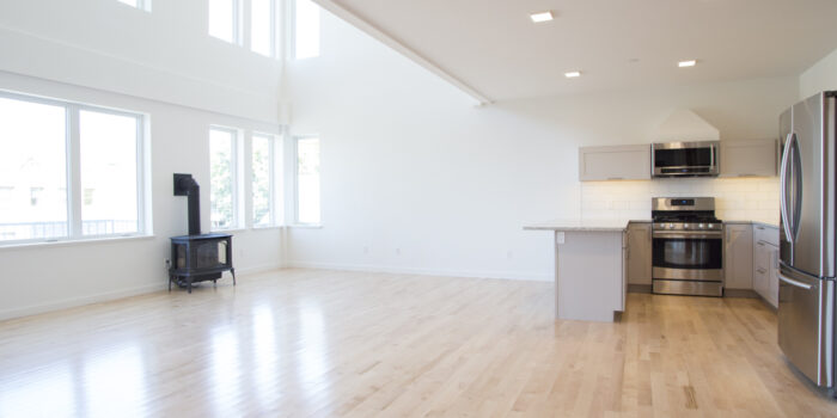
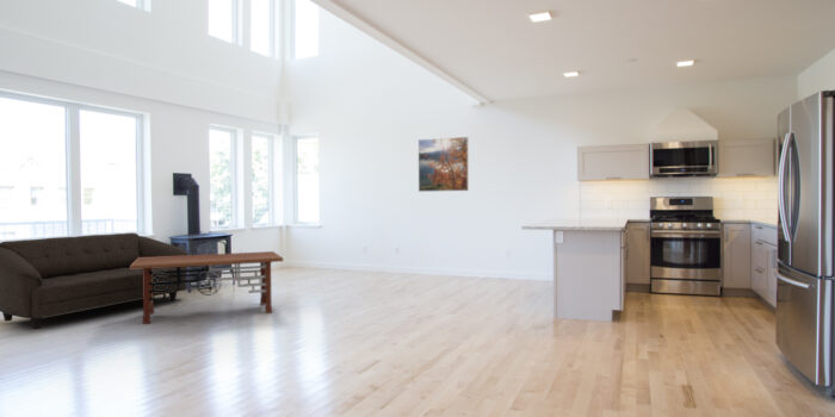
+ coffee table (210, 285)
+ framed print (443, 164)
+ sofa (95, 273)
